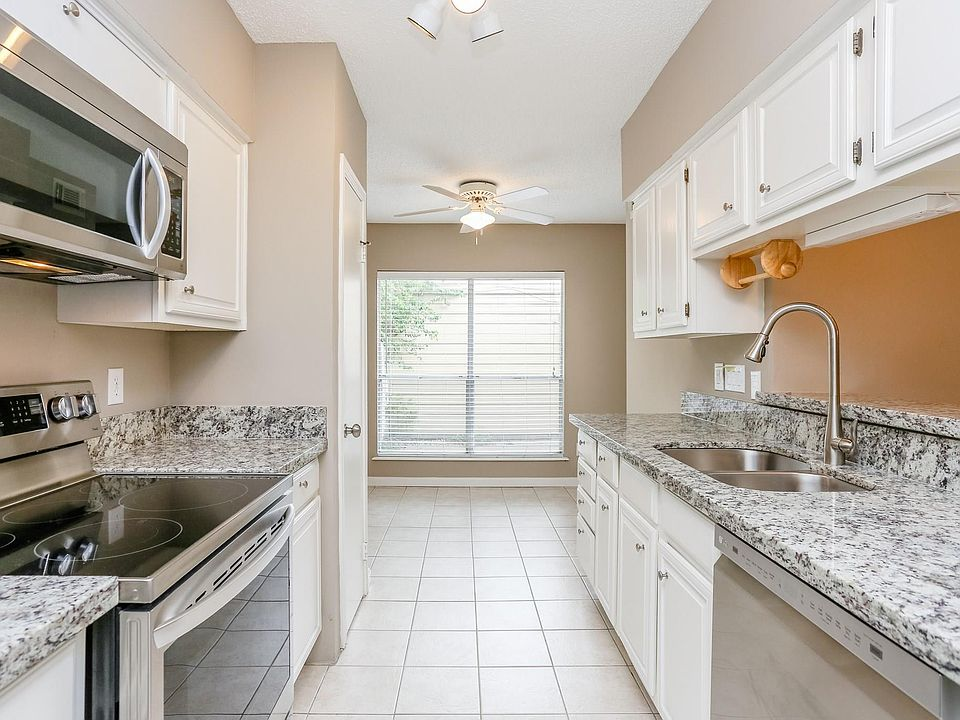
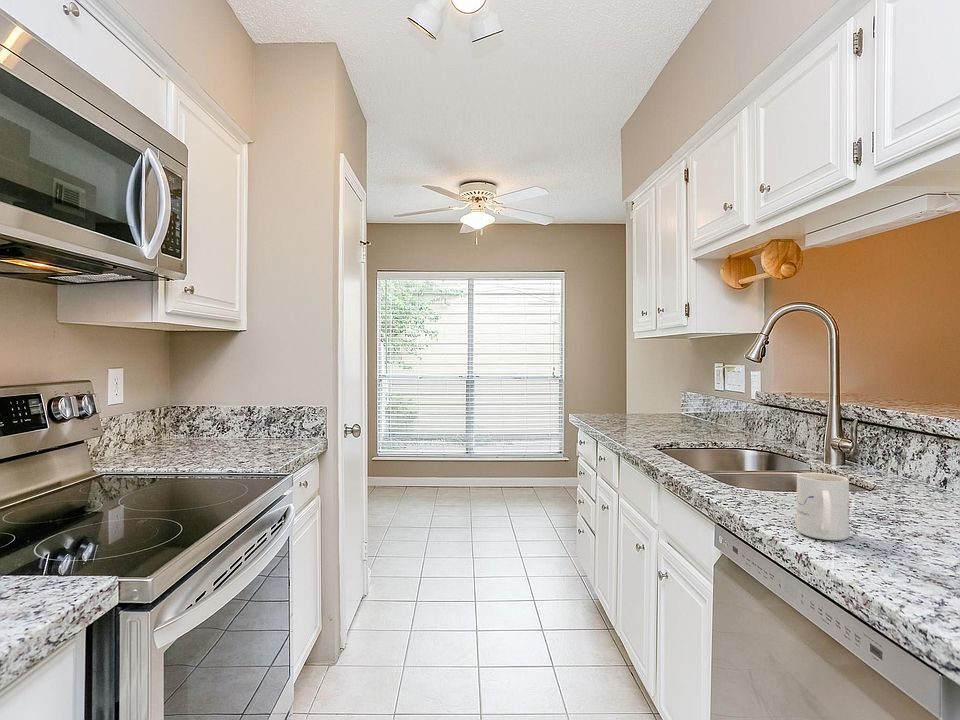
+ mug (823, 507)
